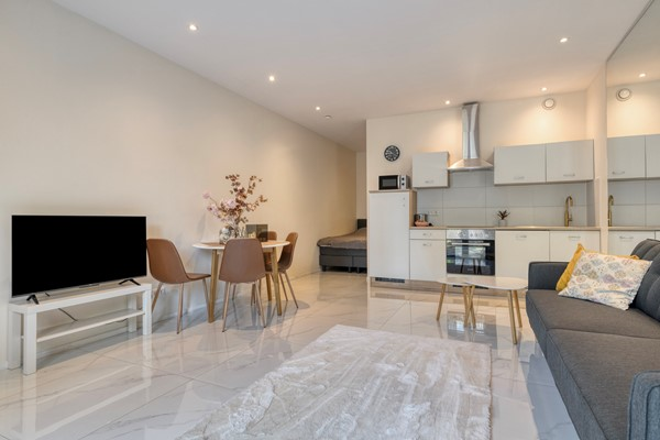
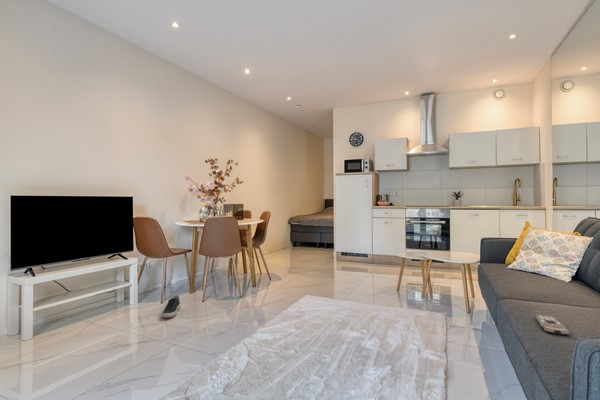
+ shoe (171, 306)
+ remote control (550, 324)
